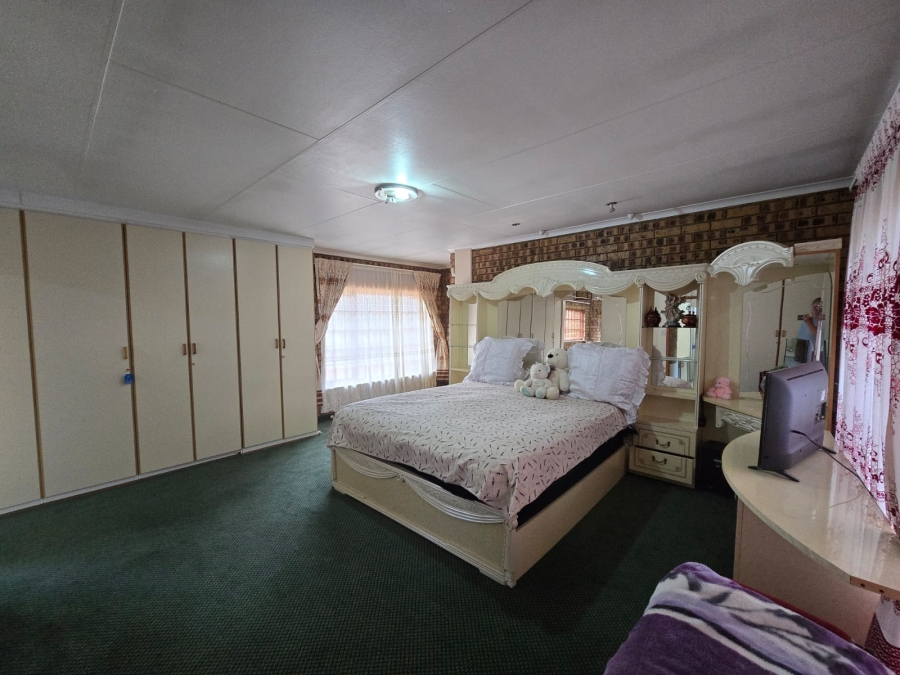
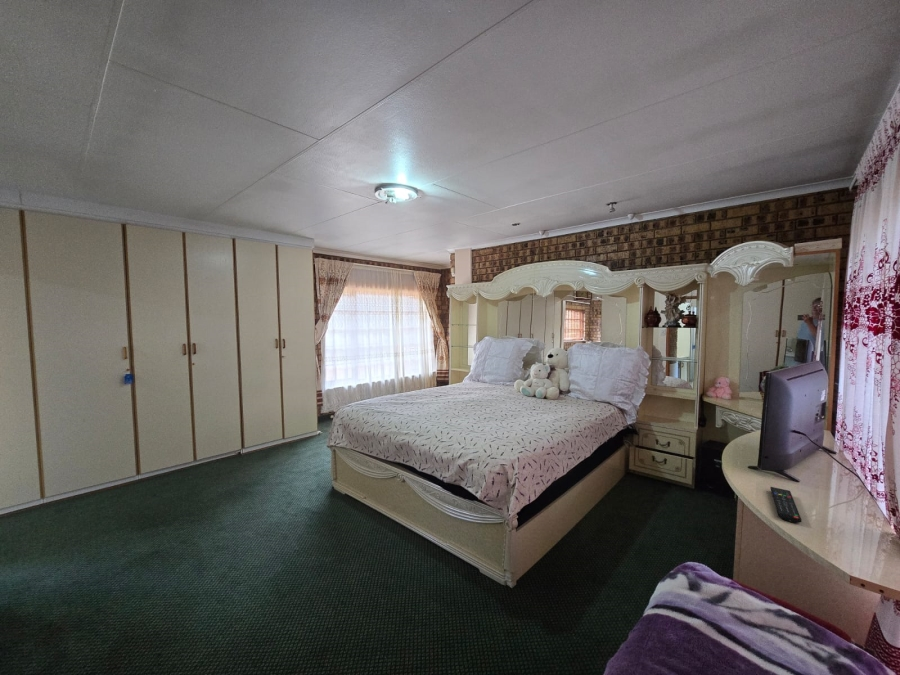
+ remote control (784, 504)
